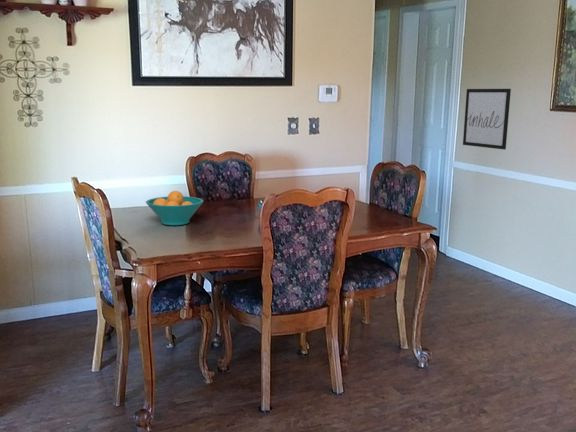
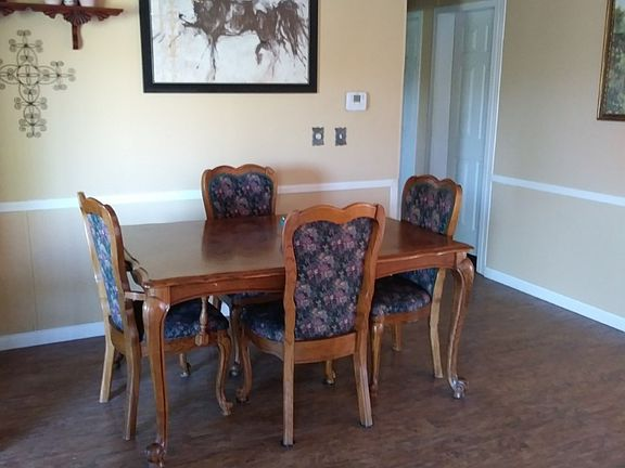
- wall art (485, 118)
- fruit bowl (175, 207)
